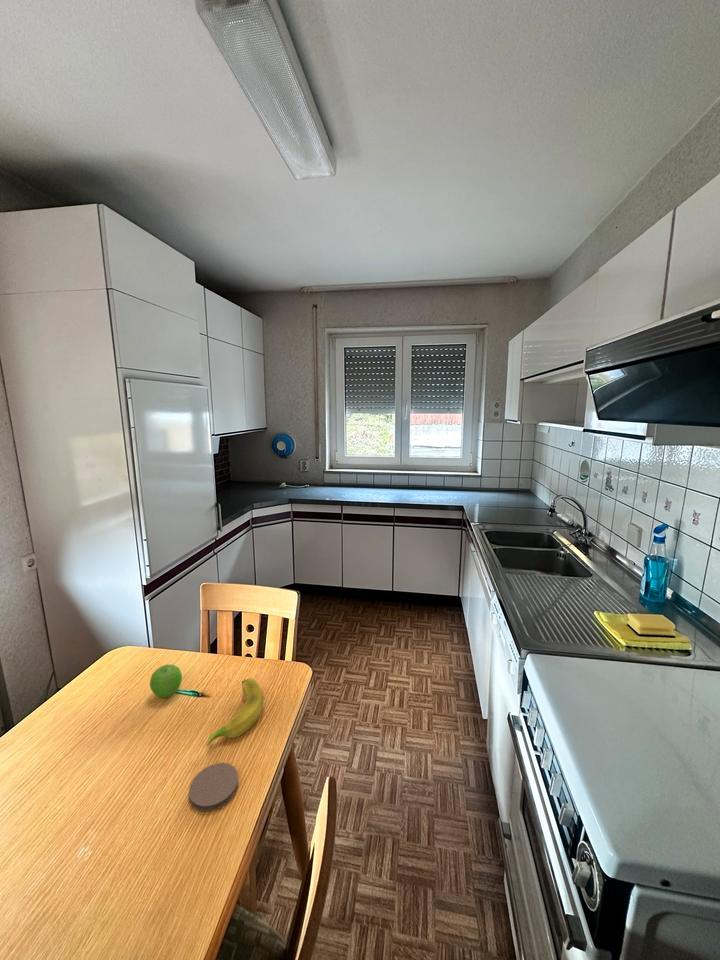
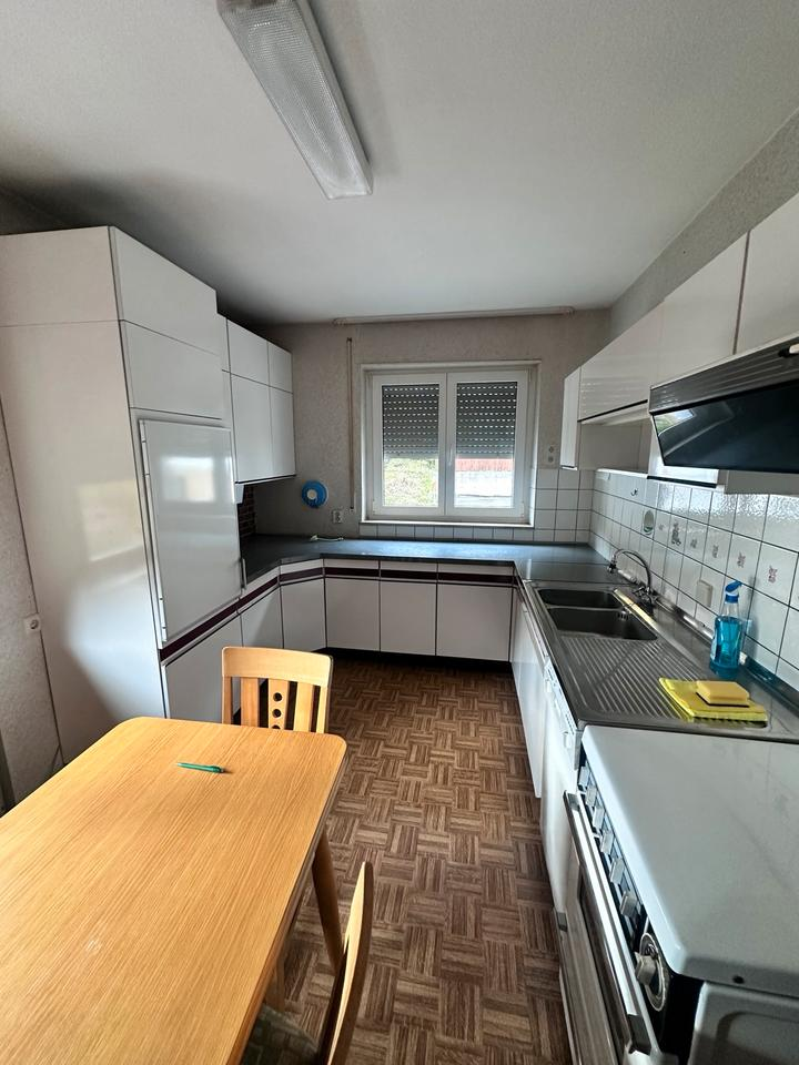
- fruit (166, 681)
- banana (239, 711)
- coaster (214, 786)
